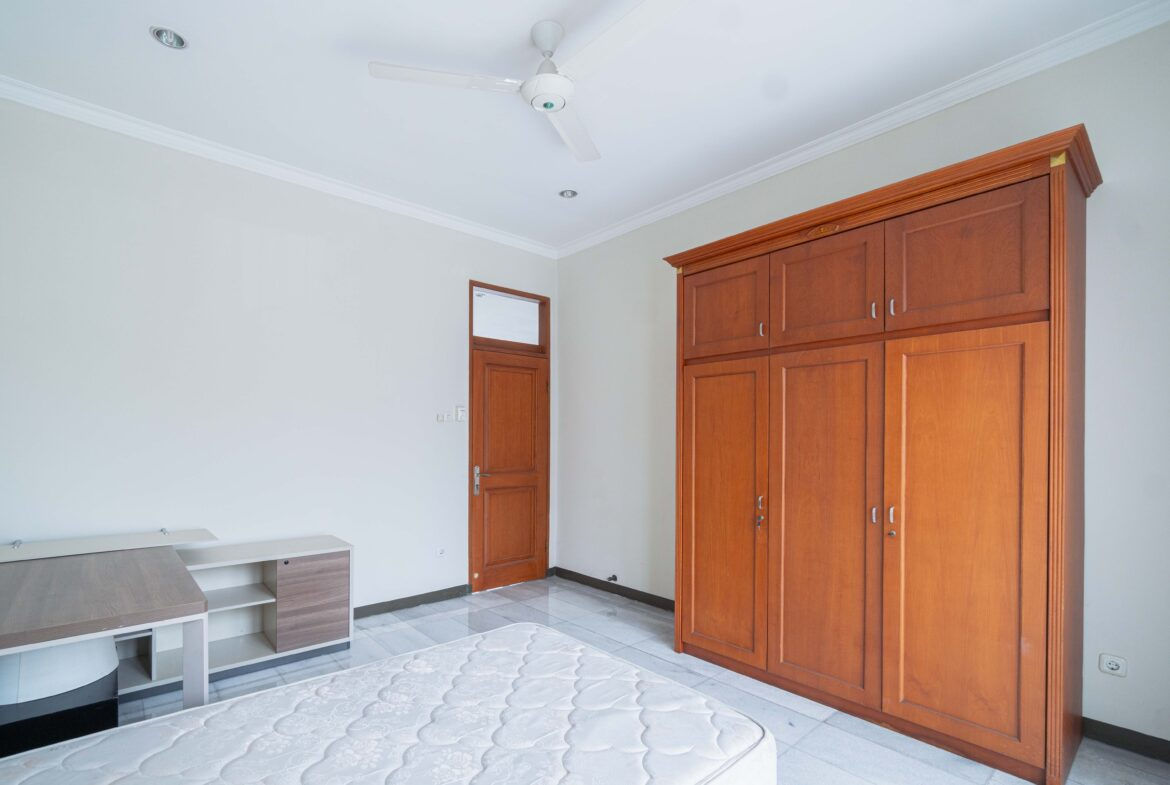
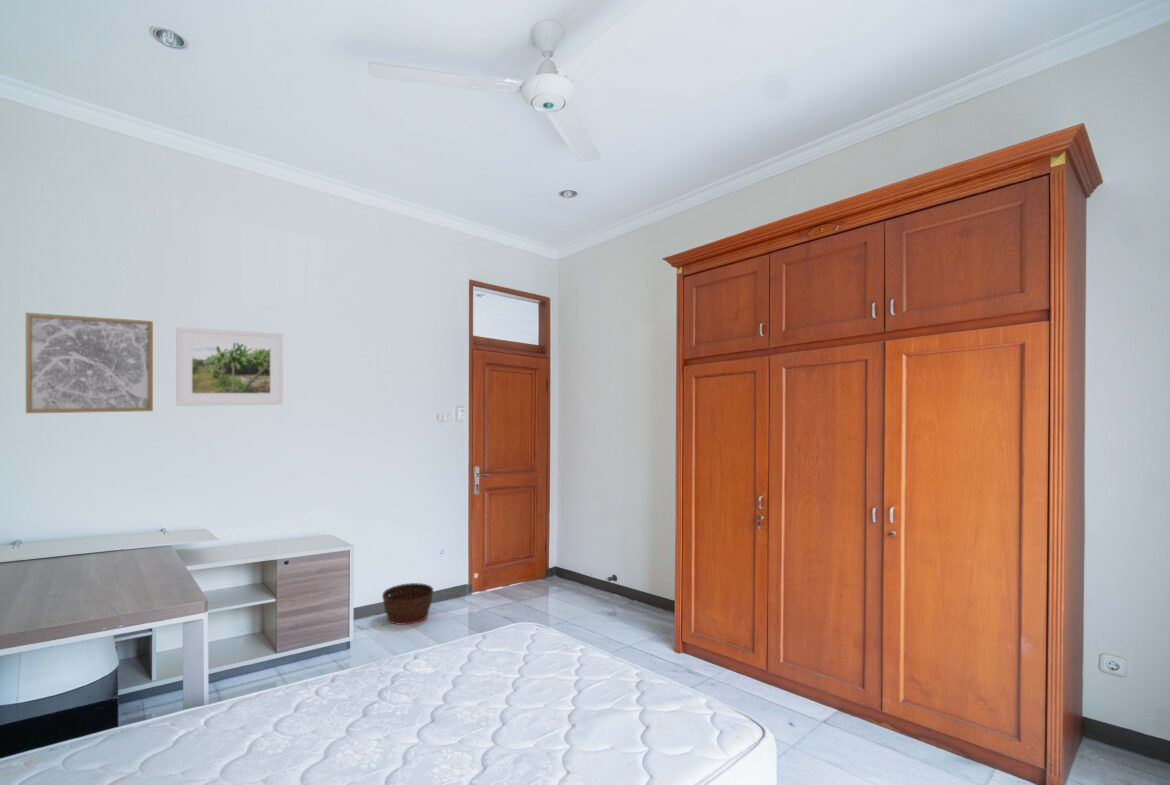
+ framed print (232, 367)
+ basket (408, 604)
+ wall art (92, 364)
